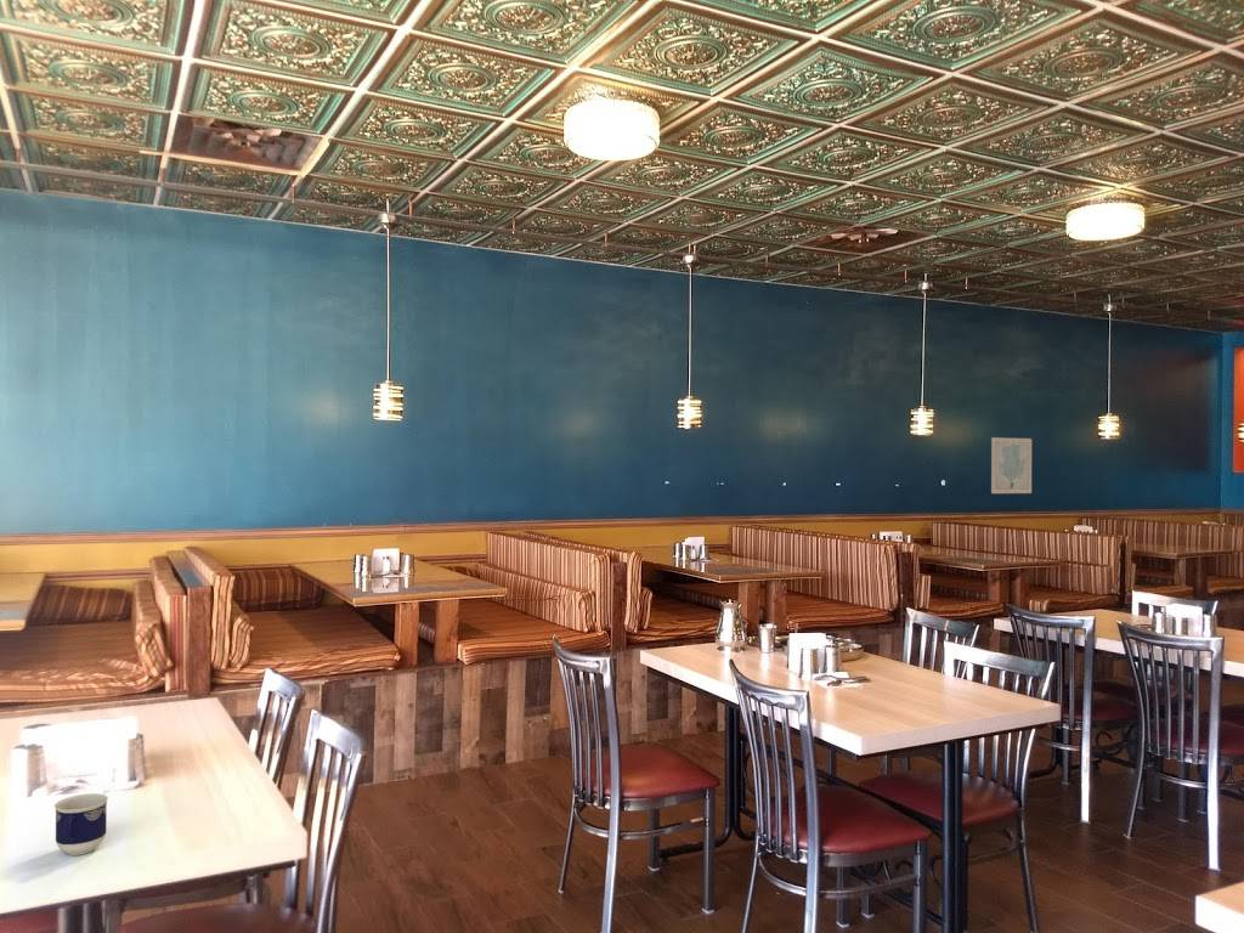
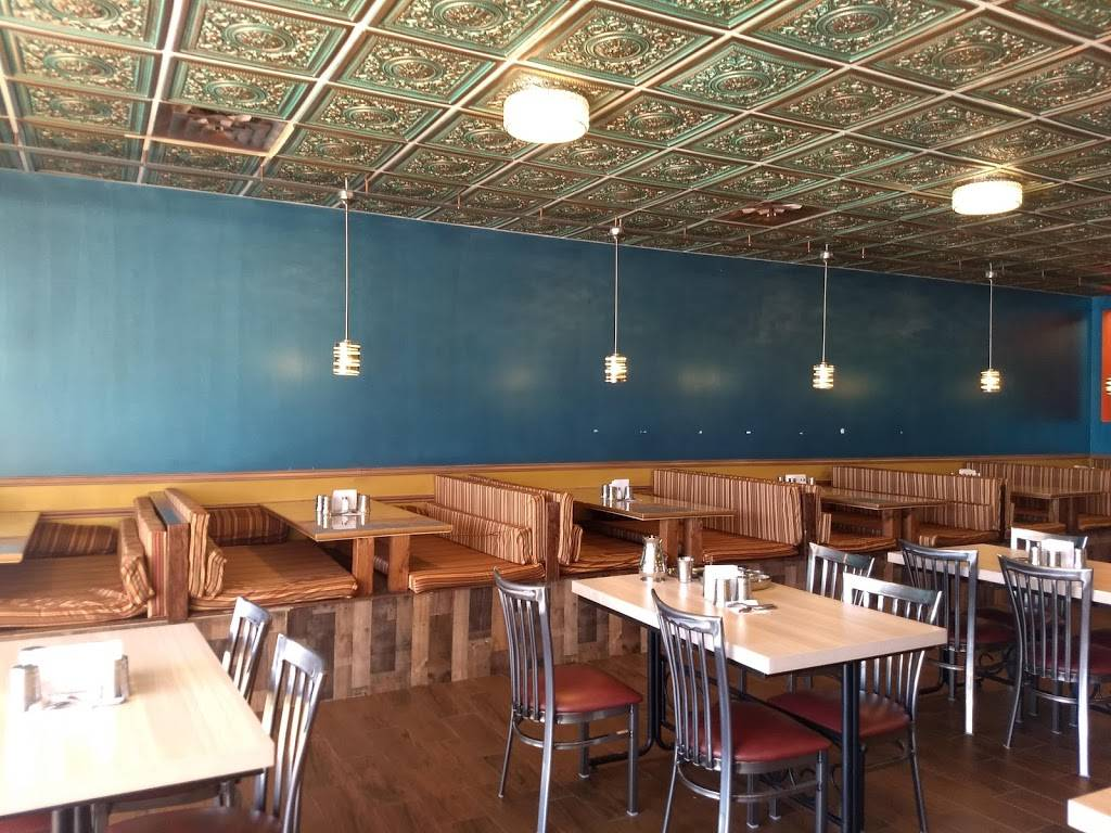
- cup (78, 827)
- wall art (1011, 465)
